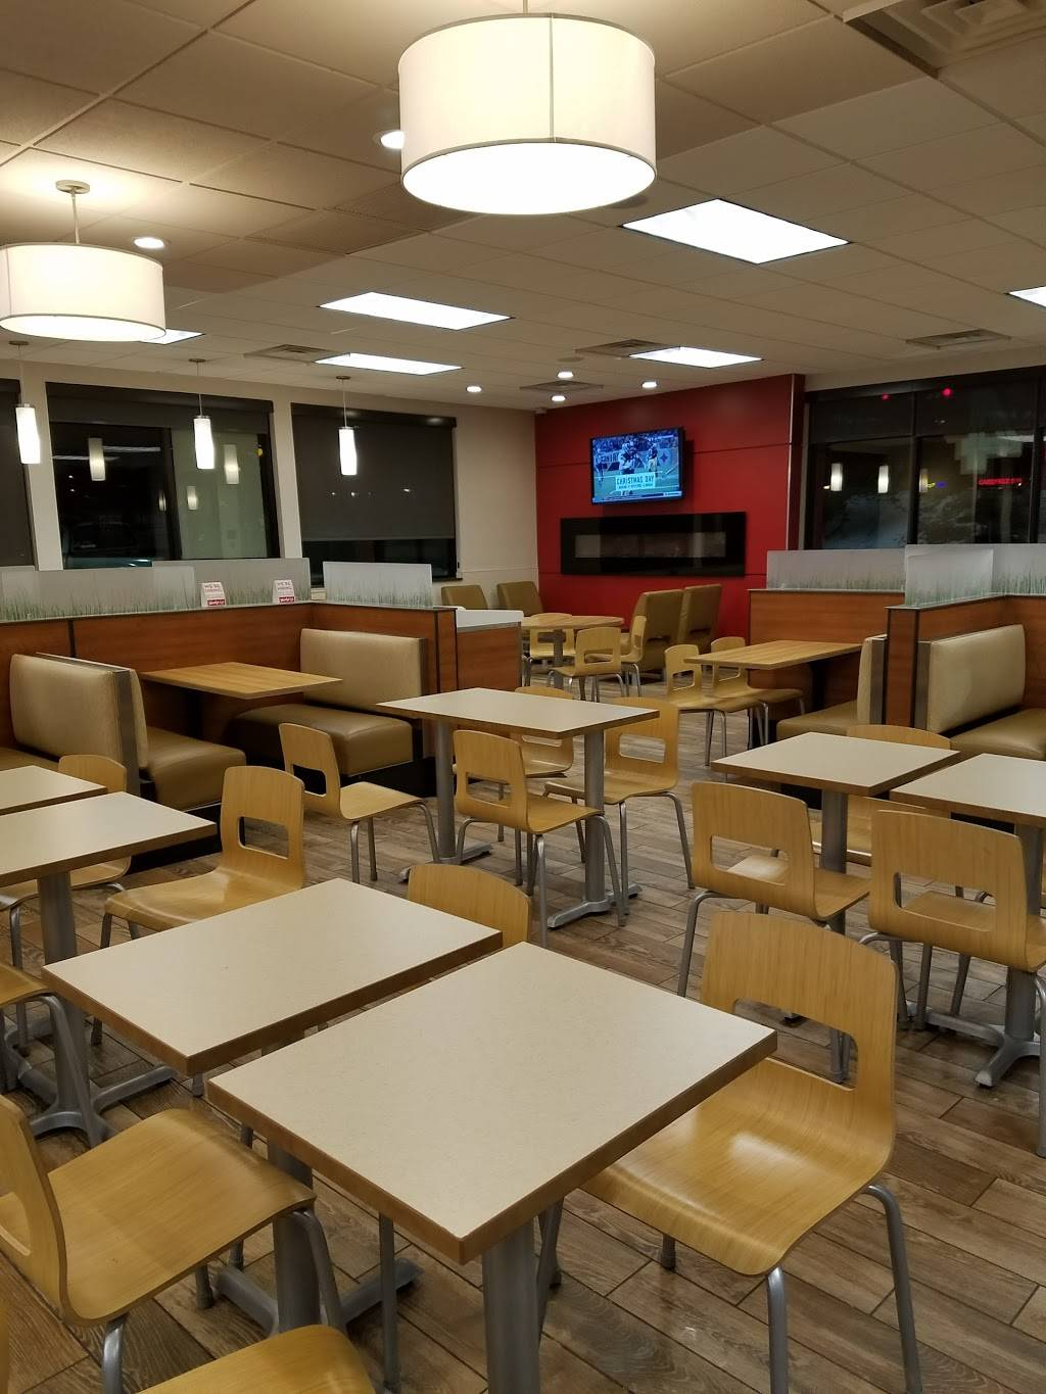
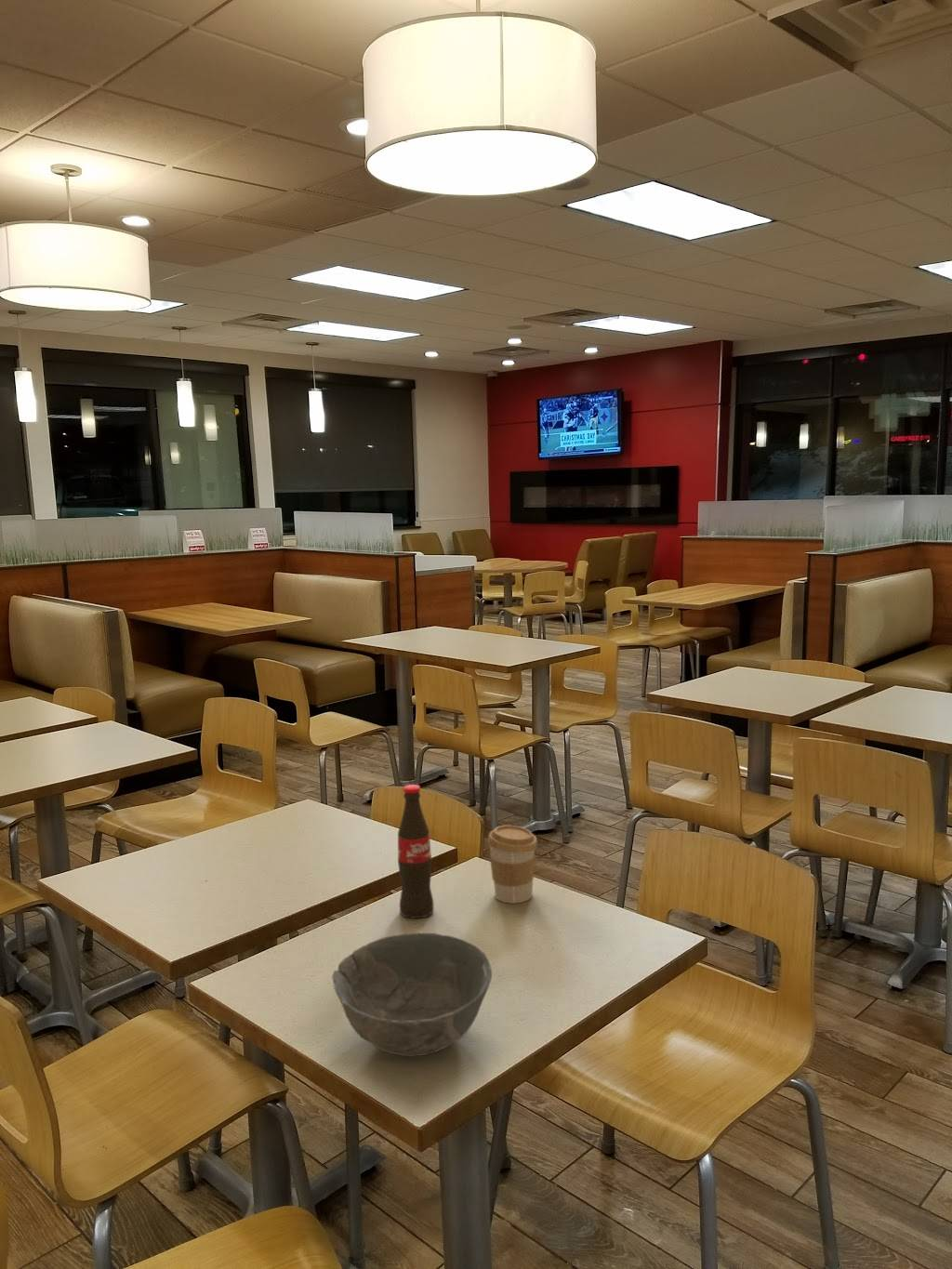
+ pop (414, 849)
+ bowl (414, 1004)
+ coffee cup (512, 862)
